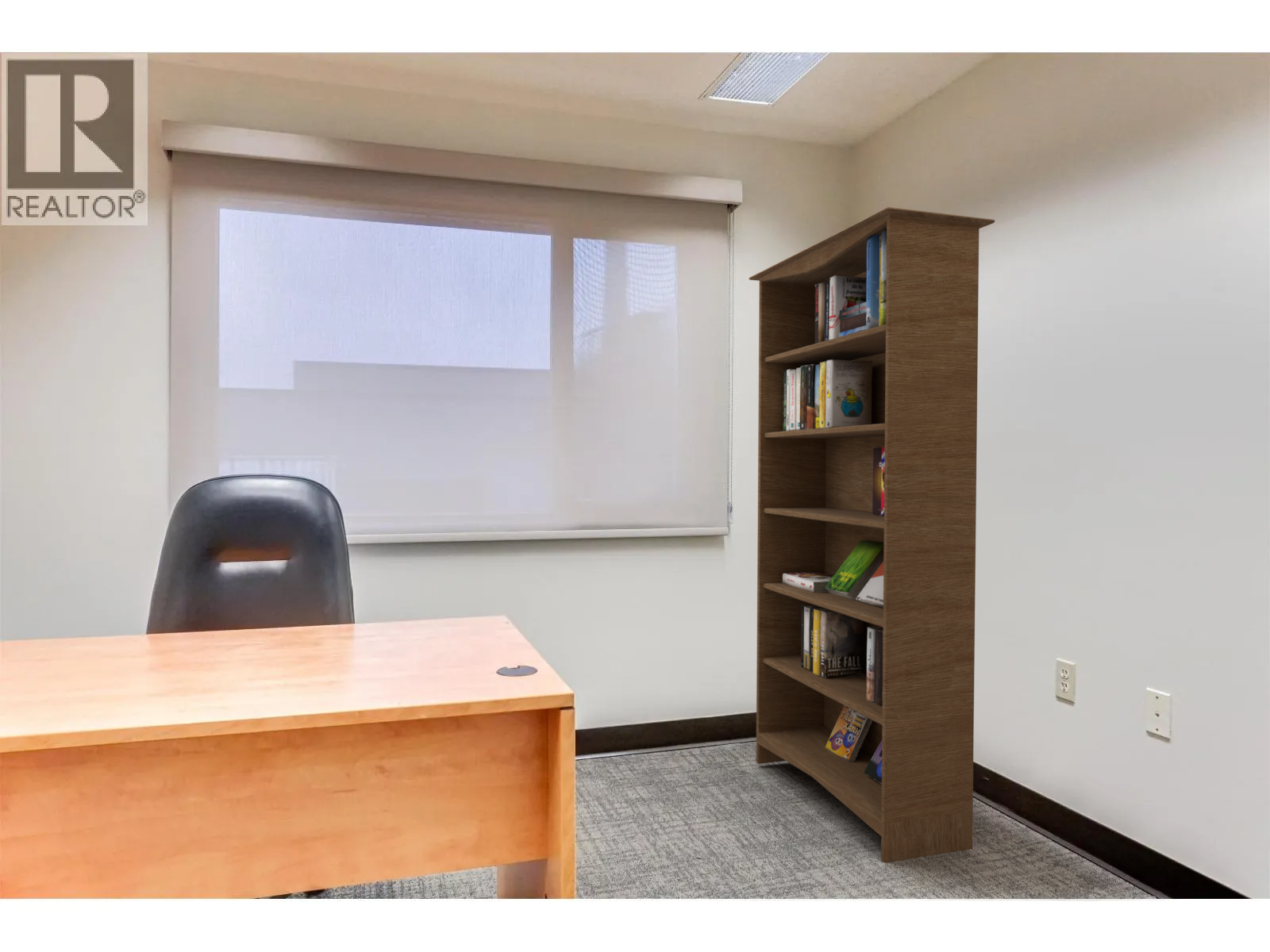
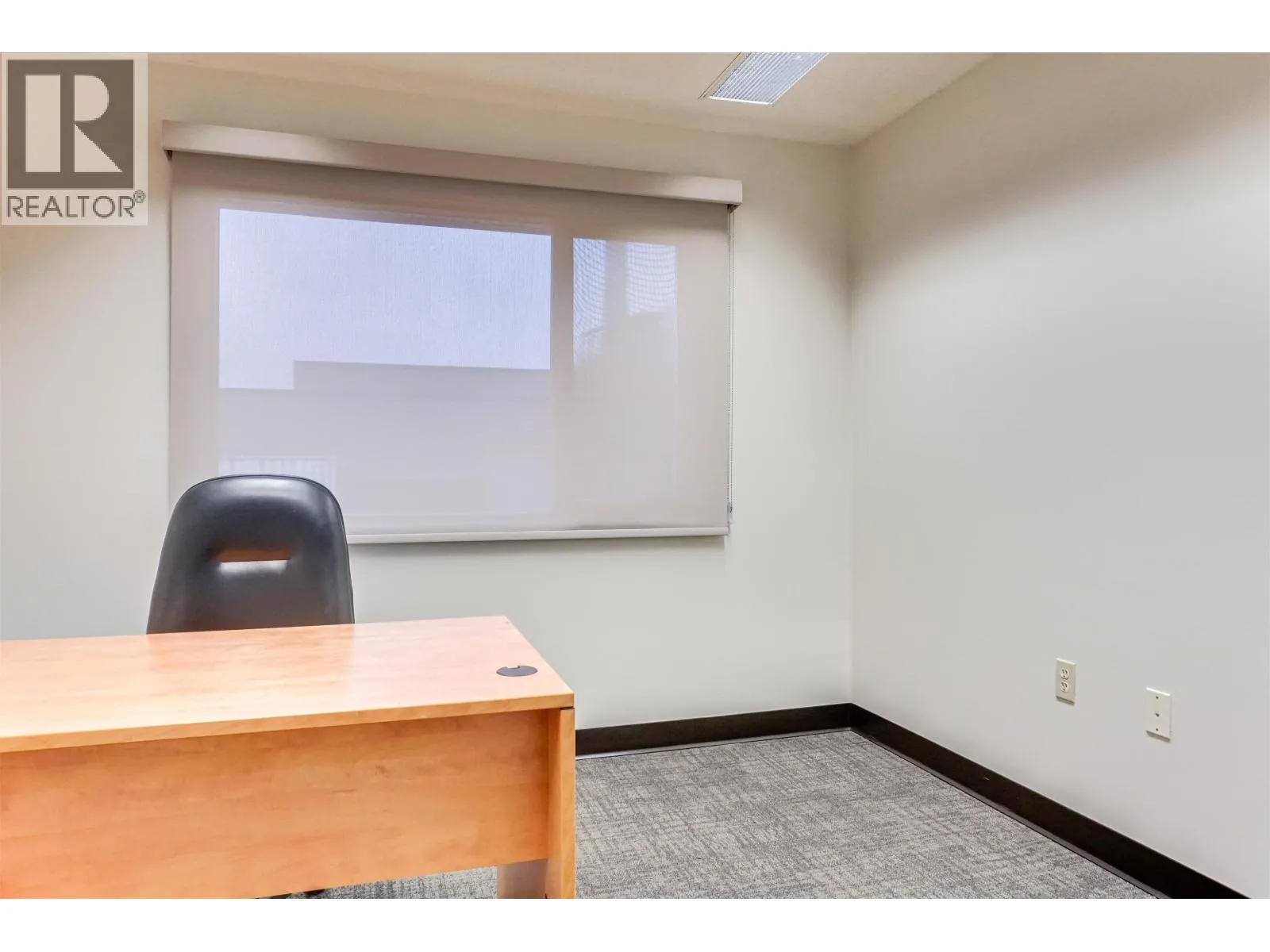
- bookcase (852, 528)
